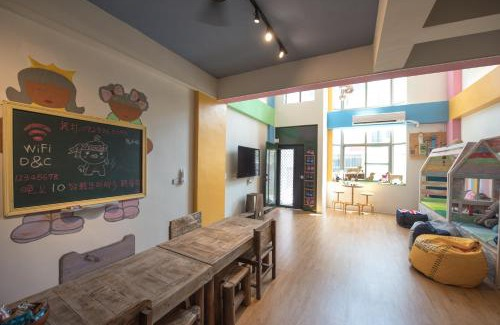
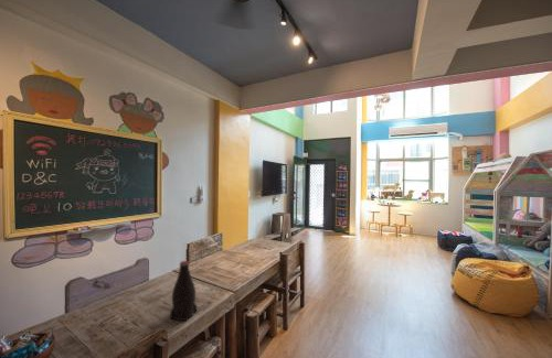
+ bottle (183, 288)
